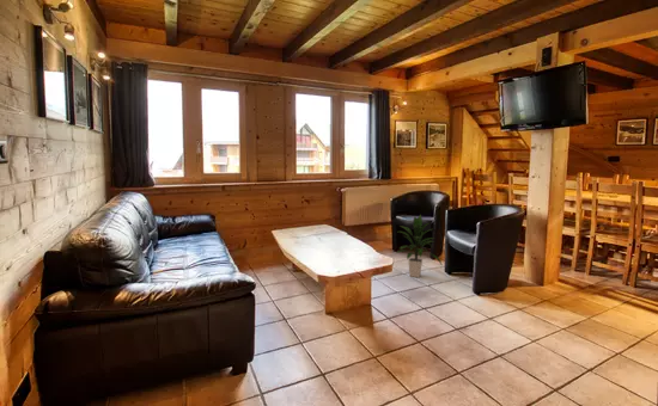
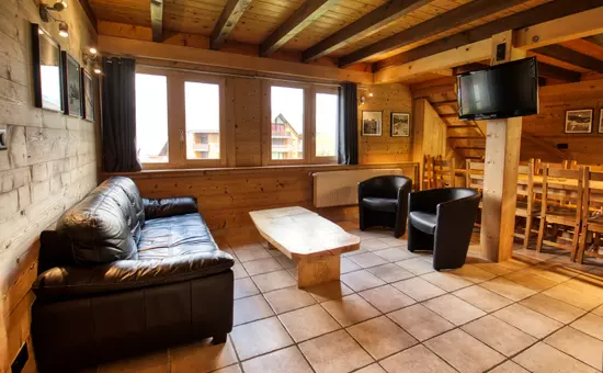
- indoor plant (416, 246)
